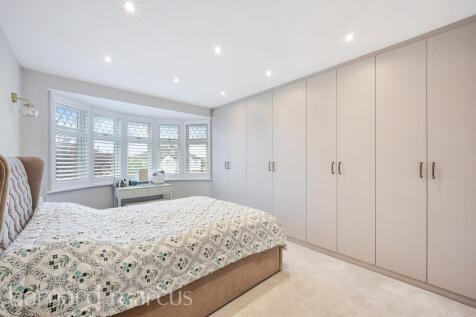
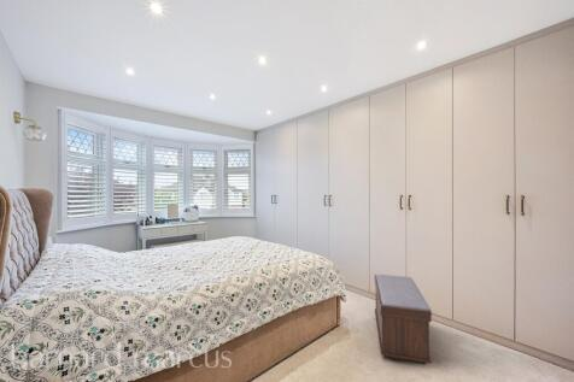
+ bench (398, 312)
